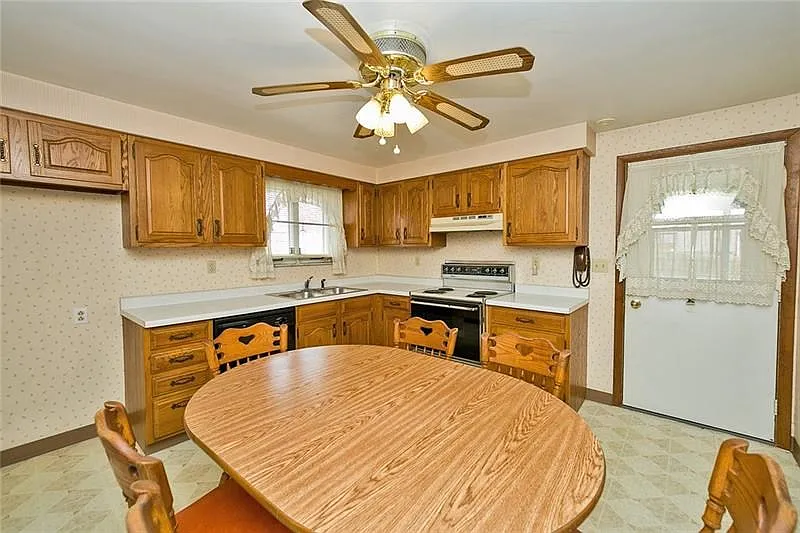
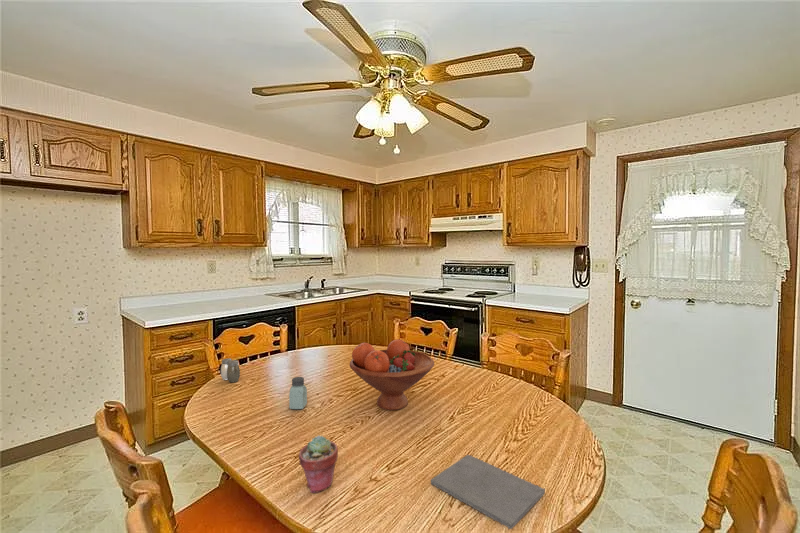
+ salt and pepper shaker (230, 369)
+ fruit bowl (392, 374)
+ potted succulent (319, 460)
+ saltshaker (298, 392)
+ notepad (486, 486)
